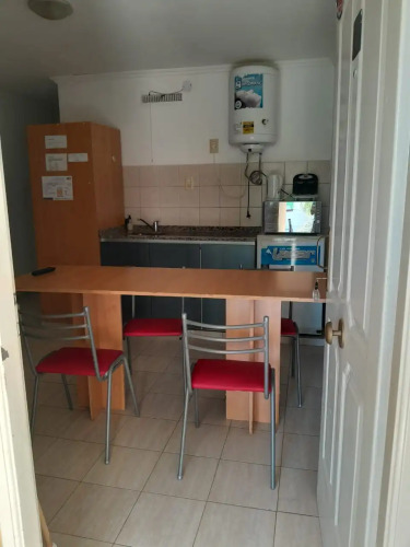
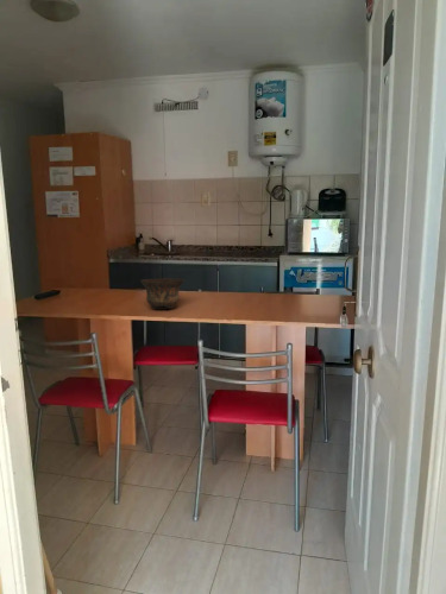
+ bowl (163, 293)
